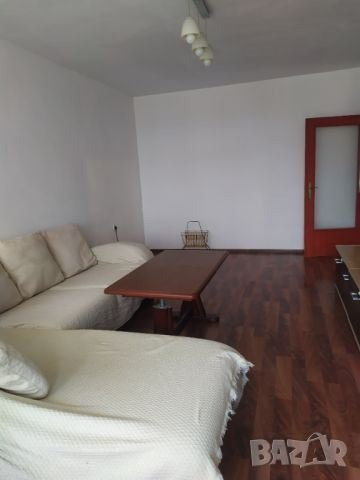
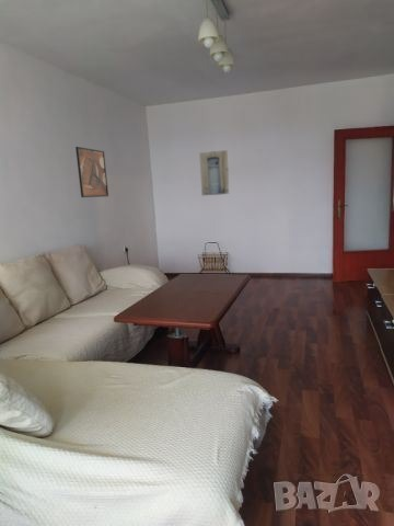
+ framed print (93, 173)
+ wall art (213, 173)
